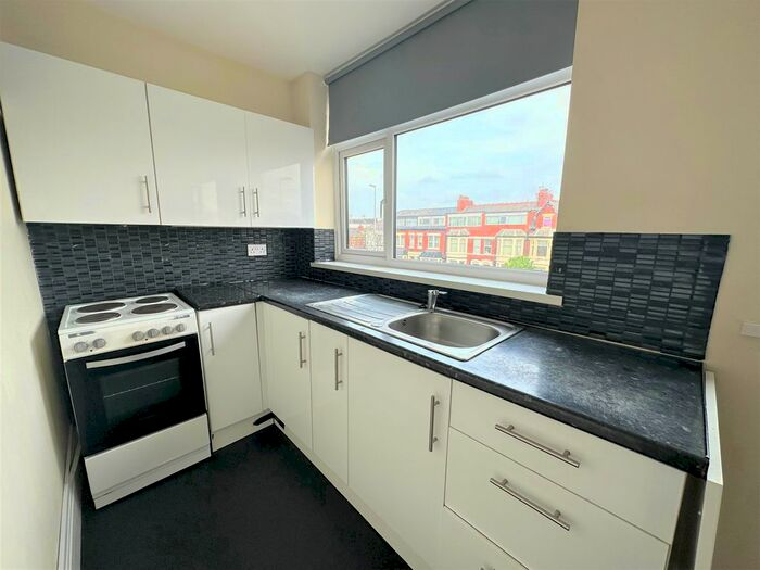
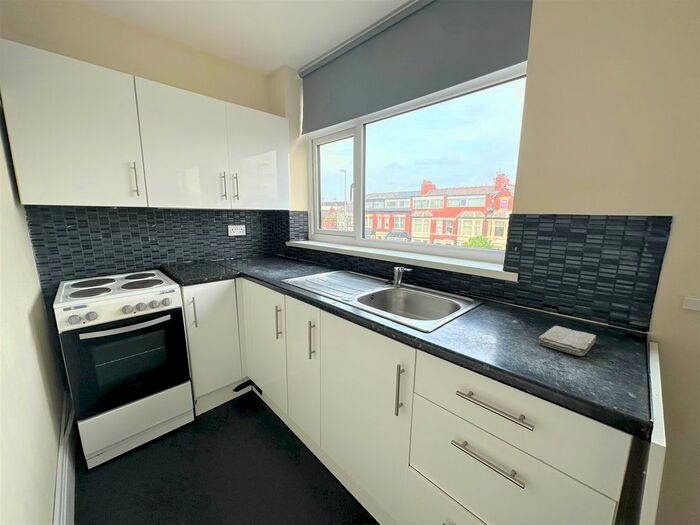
+ washcloth (567, 338)
